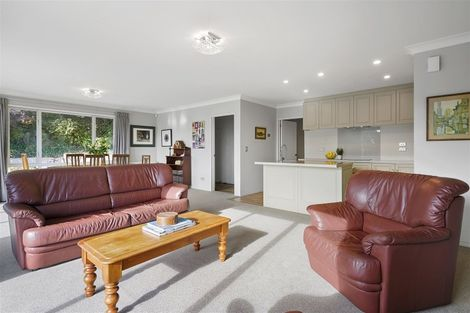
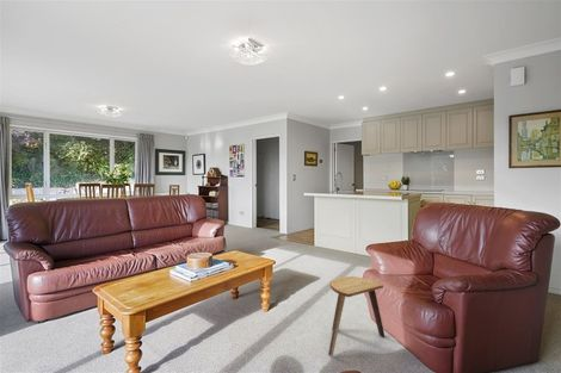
+ stool (343, 306)
